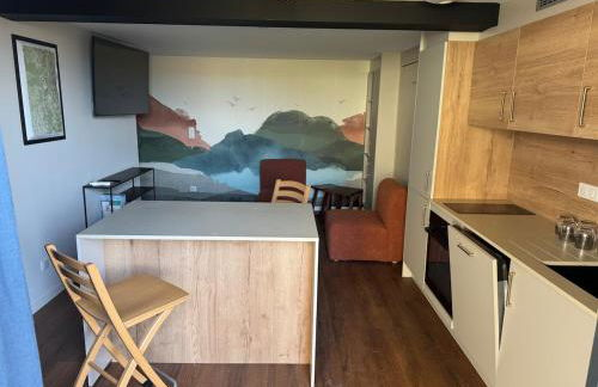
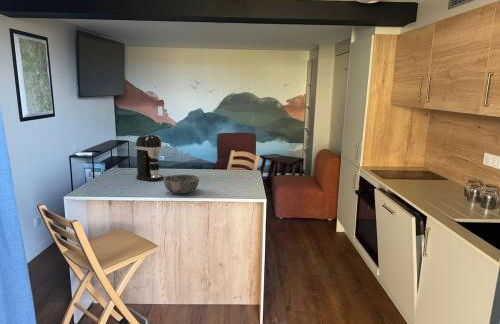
+ bowl (181, 185)
+ coffee maker (148, 156)
